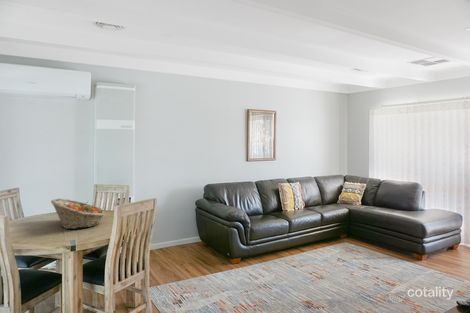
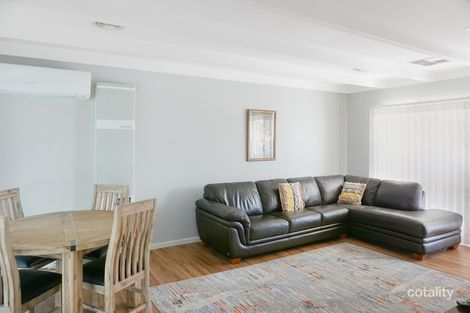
- fruit basket (78, 211)
